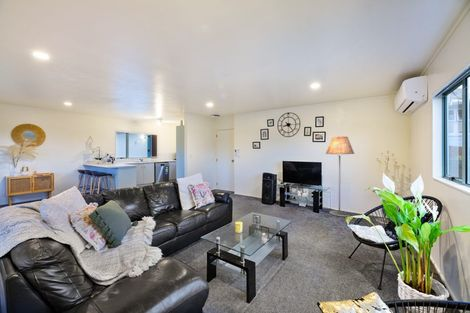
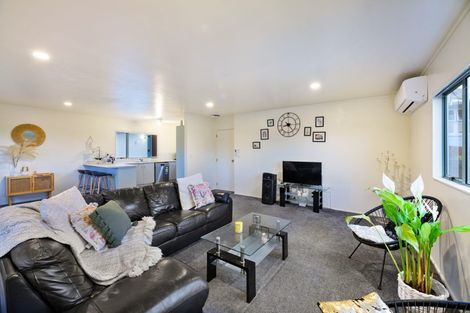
- floor lamp (339, 175)
